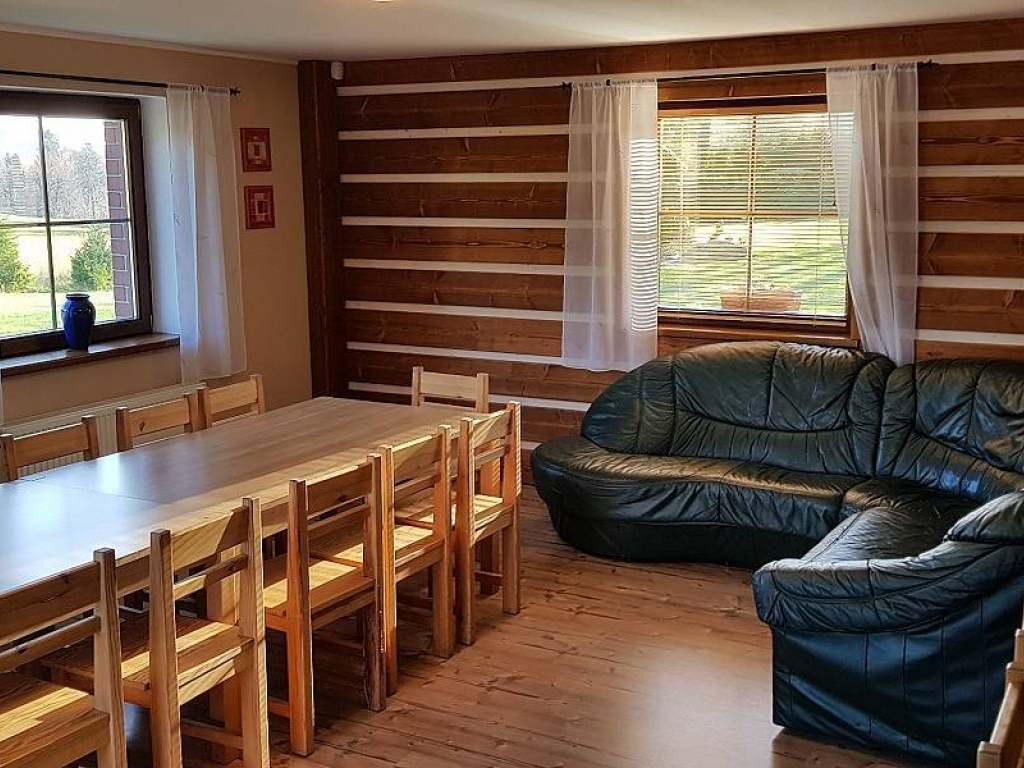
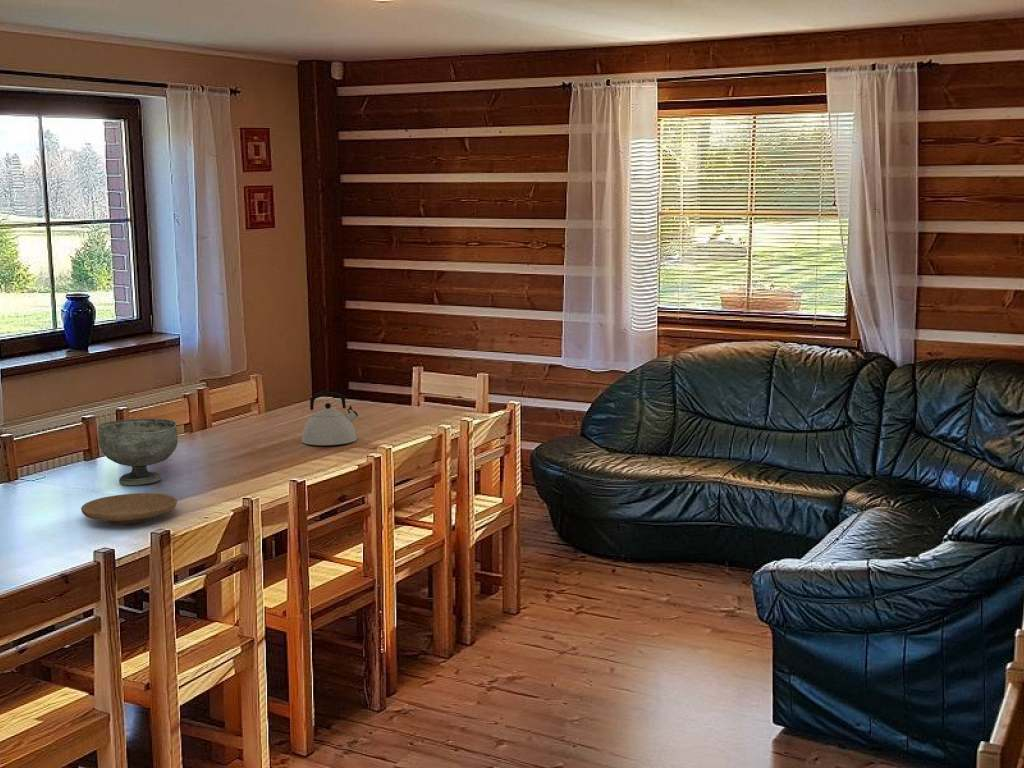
+ kettle (329, 416)
+ decorative bowl (139, 452)
+ plate (130, 510)
